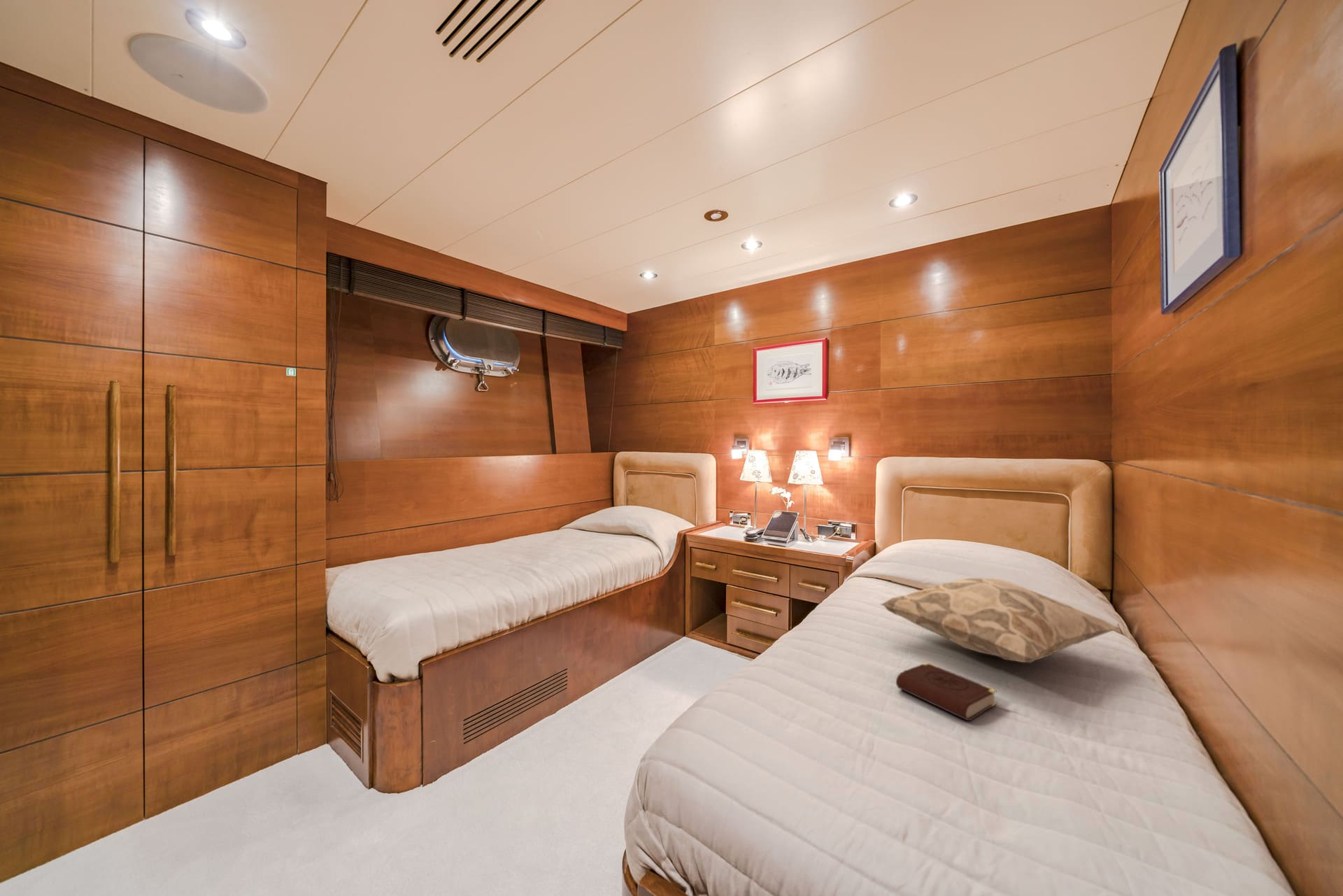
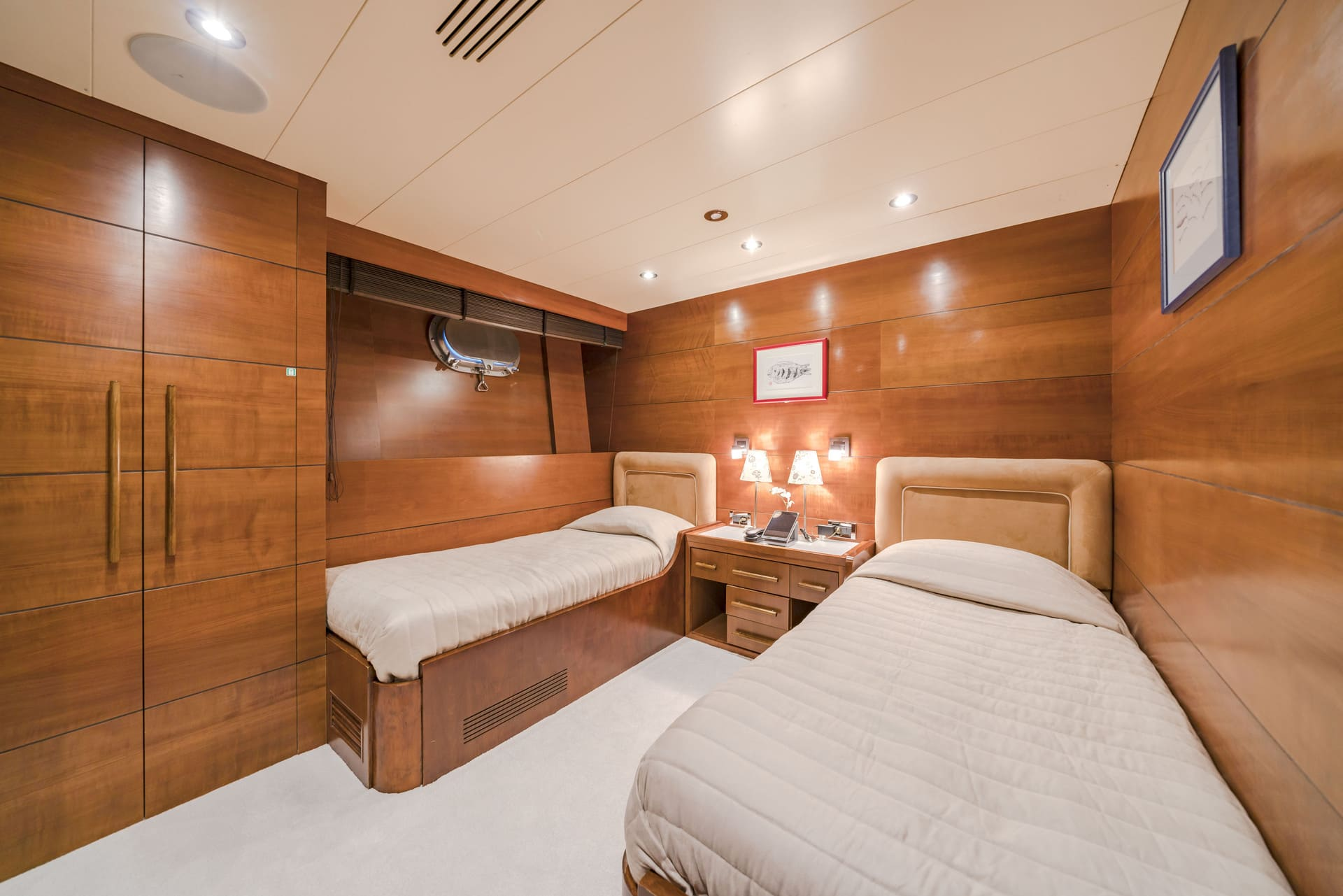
- decorative pillow (990, 615)
- book (944, 689)
